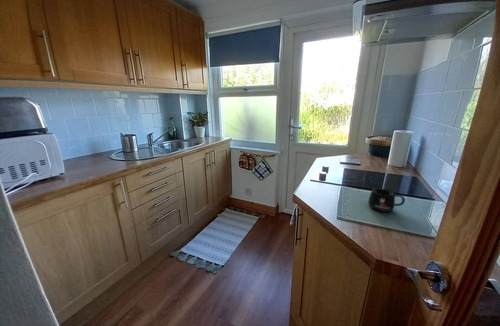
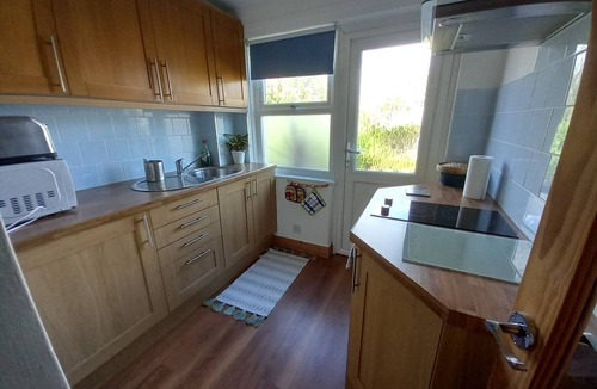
- mug (386, 200)
